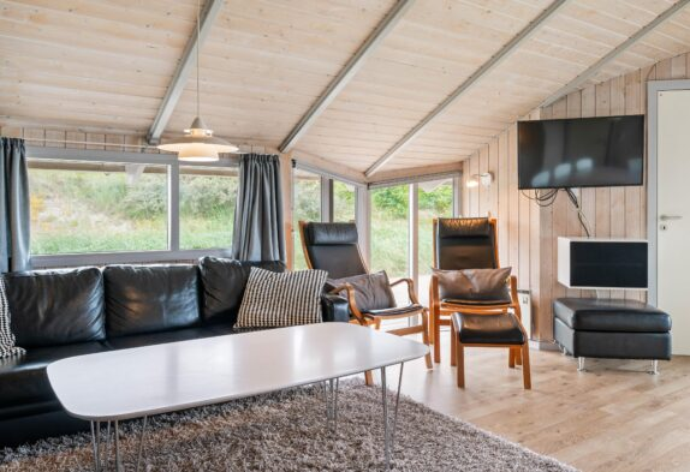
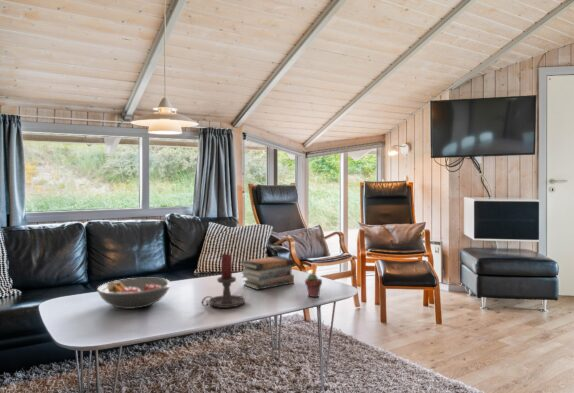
+ fruit bowl (135, 292)
+ potted succulent (313, 284)
+ candle holder (222, 279)
+ book stack (267, 272)
